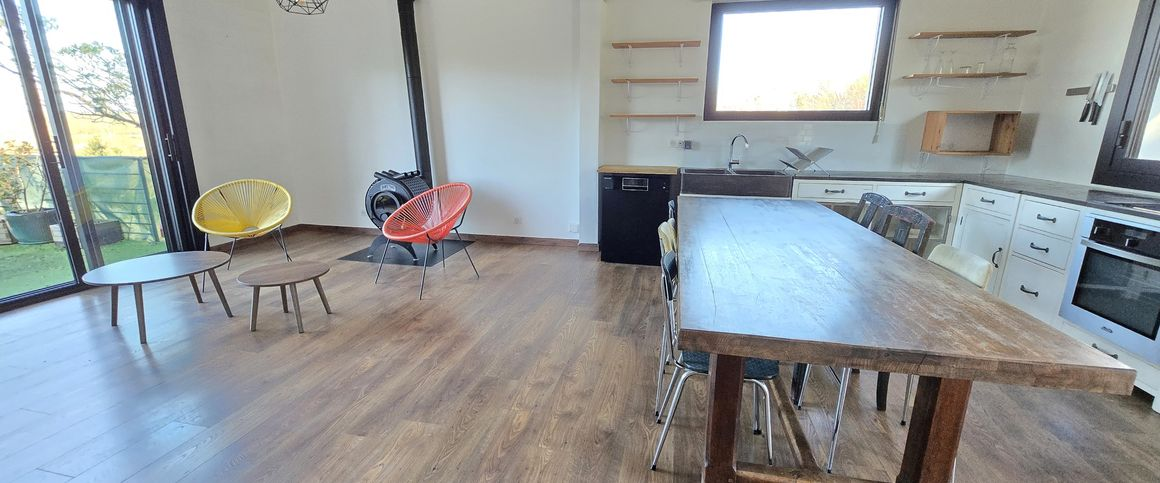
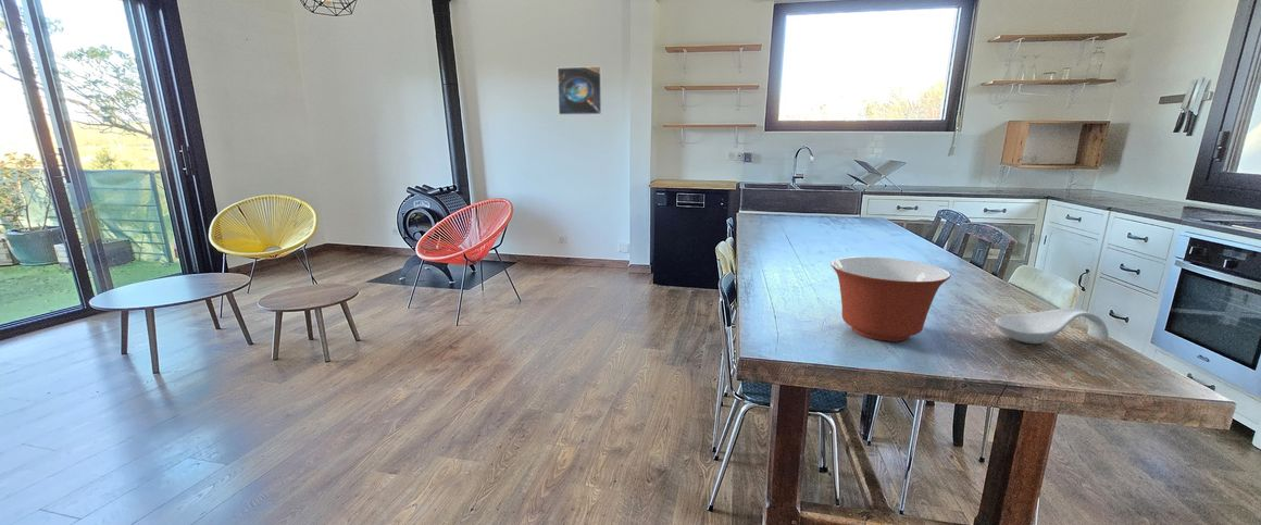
+ mixing bowl (884, 300)
+ spoon rest (1051, 324)
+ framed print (579, 90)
